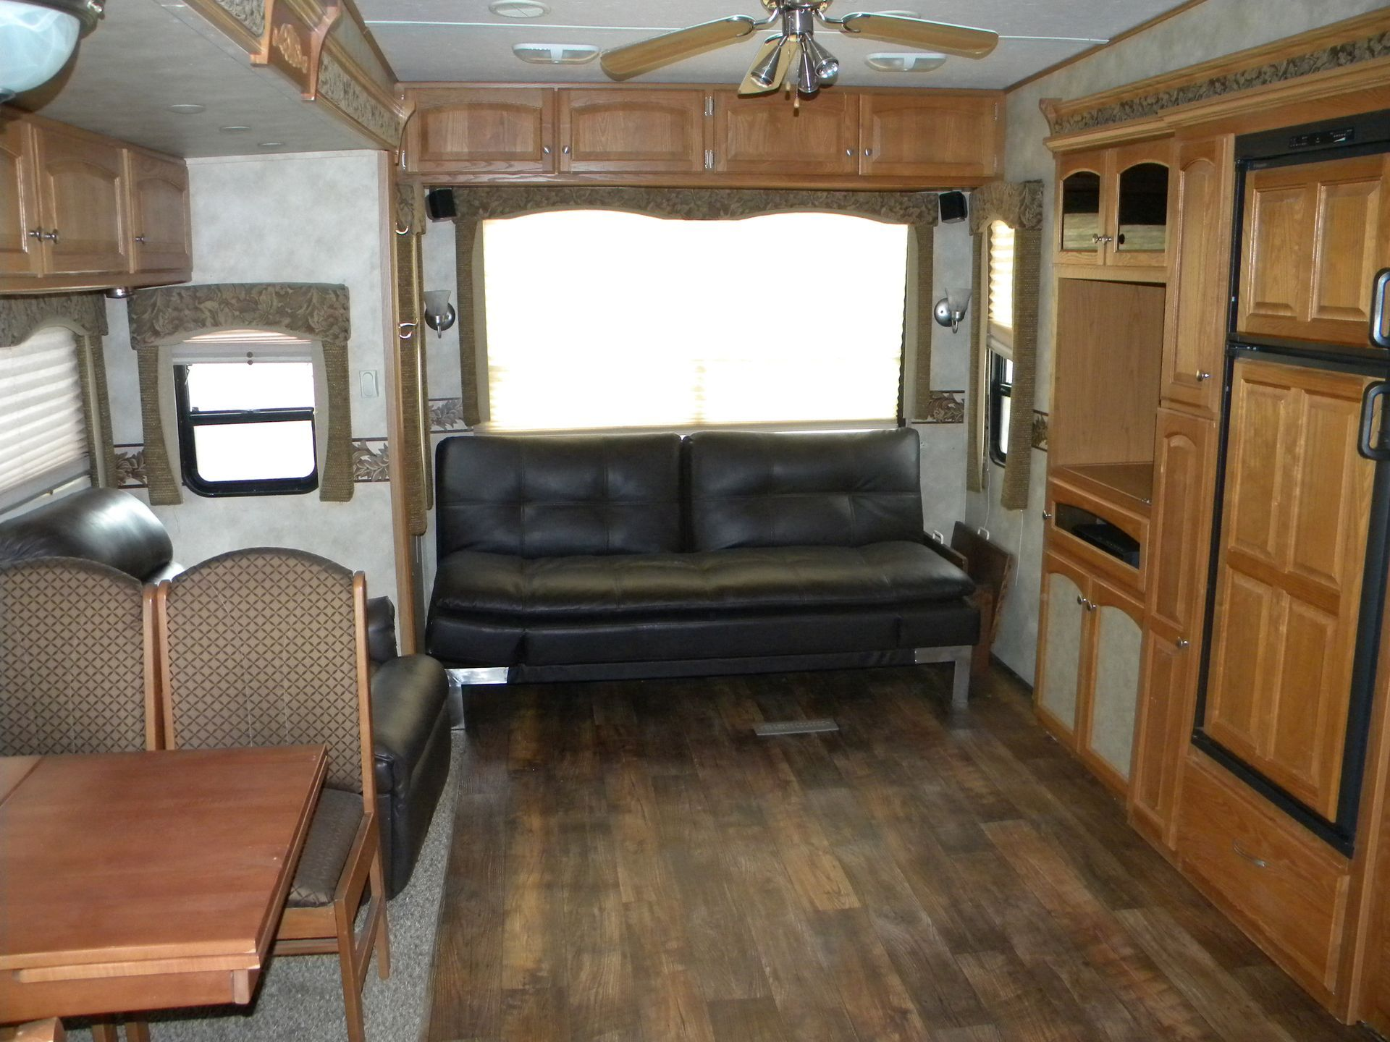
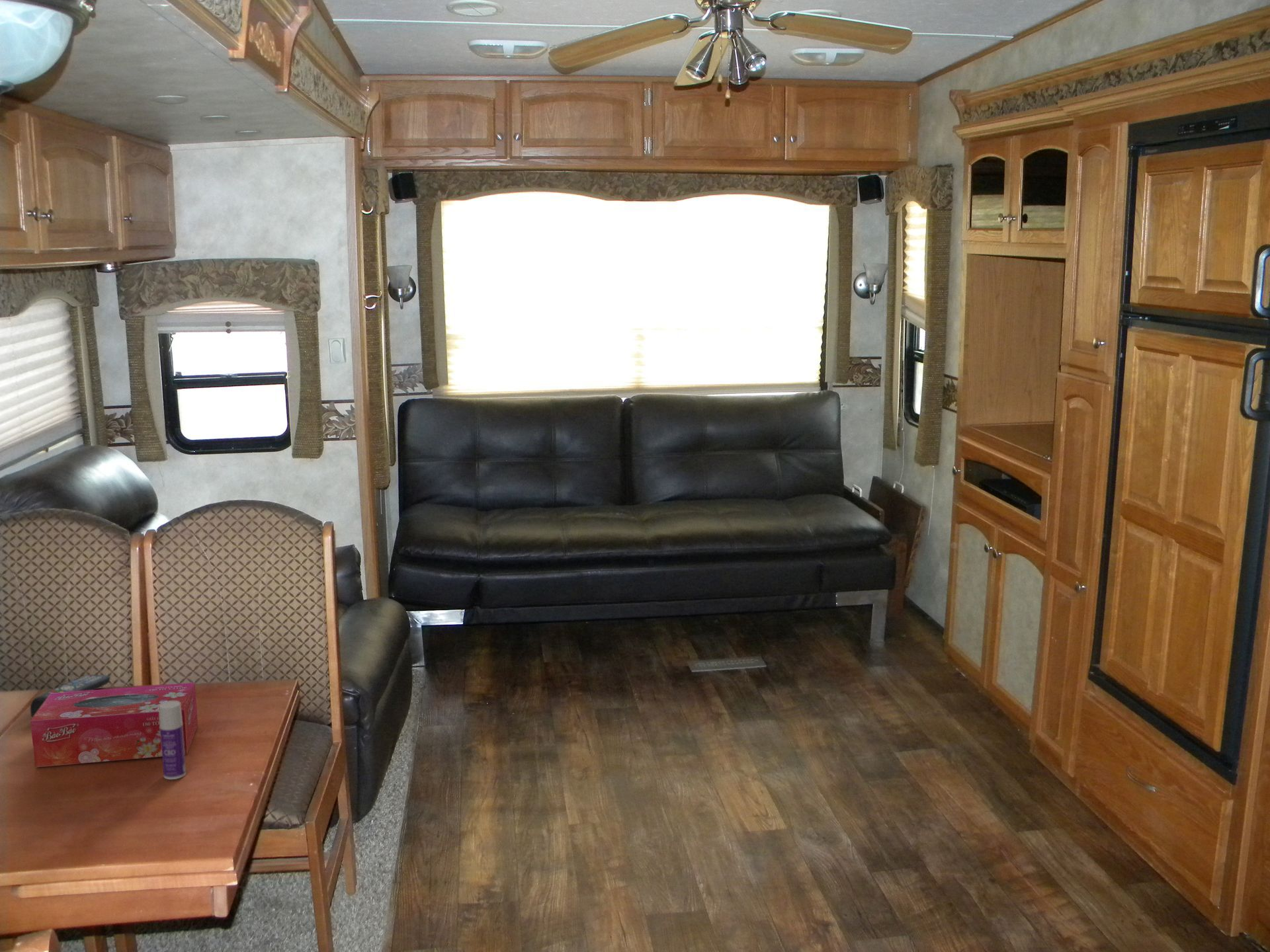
+ tissue box (118, 723)
+ remote control (71, 691)
+ bottle (172, 740)
